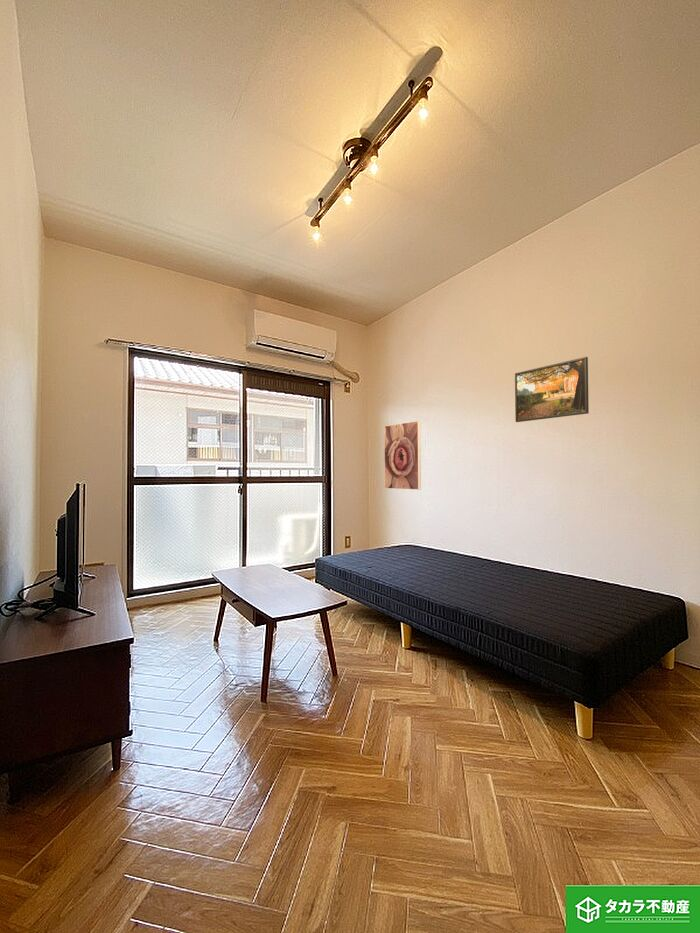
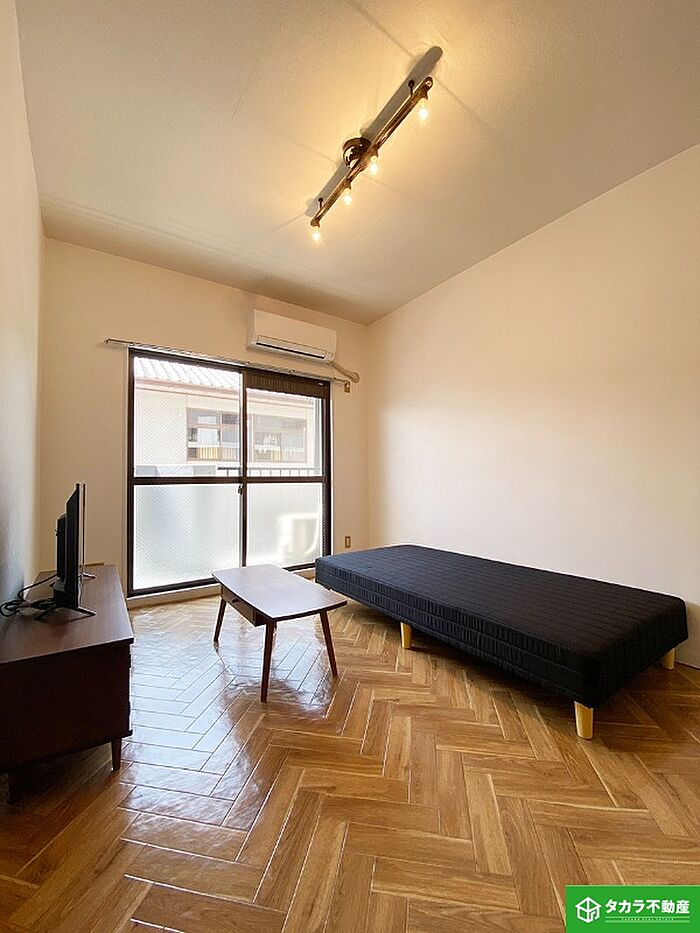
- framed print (549, 391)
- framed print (401, 456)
